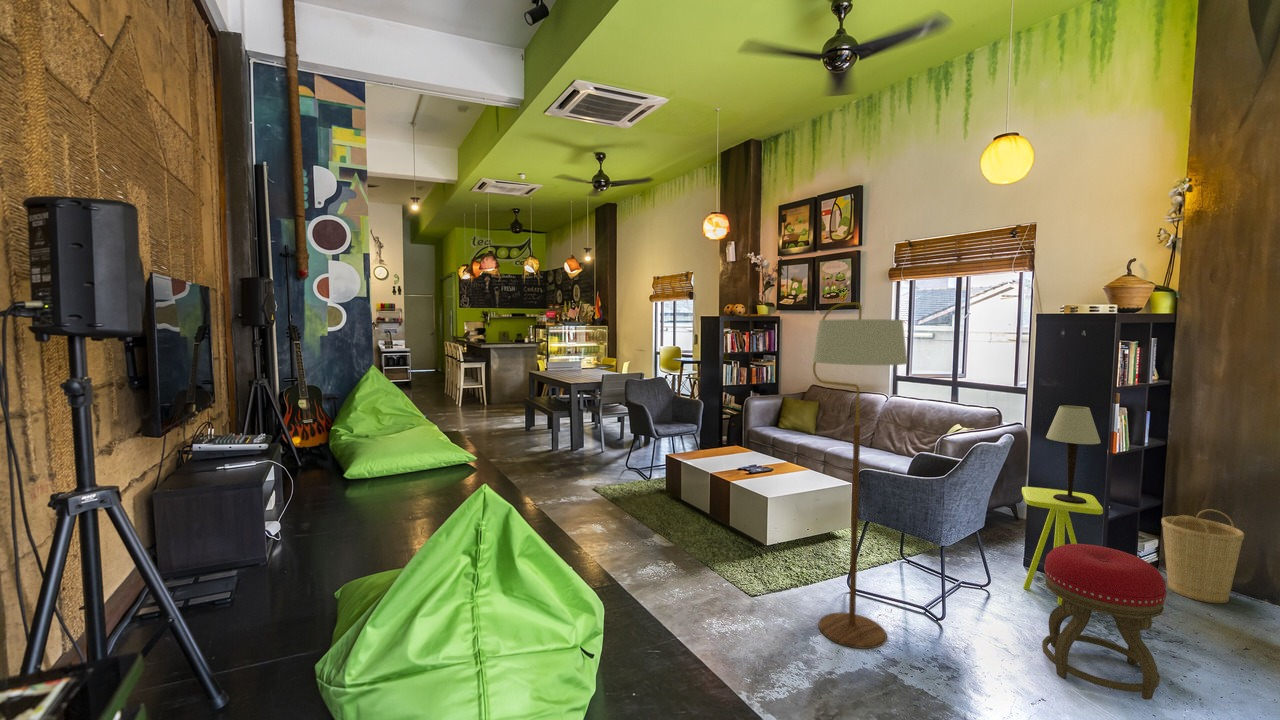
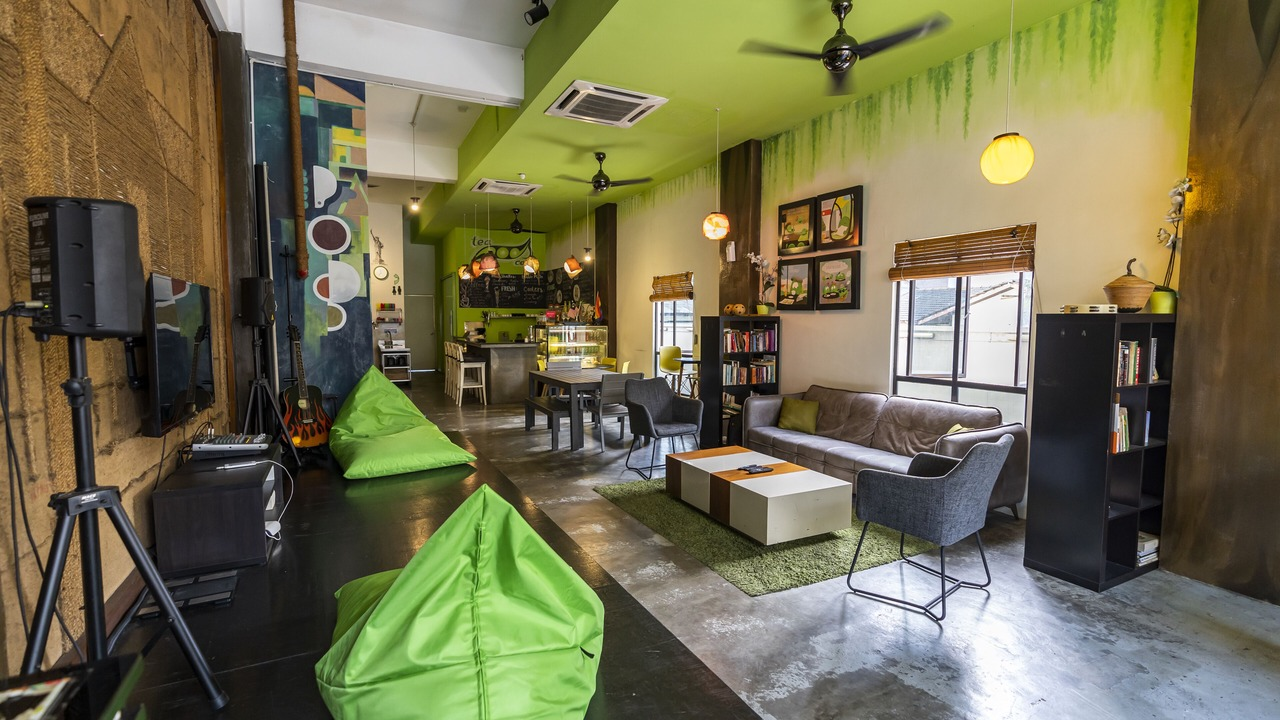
- table lamp (1072, 453)
- basket (1199, 552)
- stool (1100, 612)
- side table (1057, 546)
- floor lamp (853, 467)
